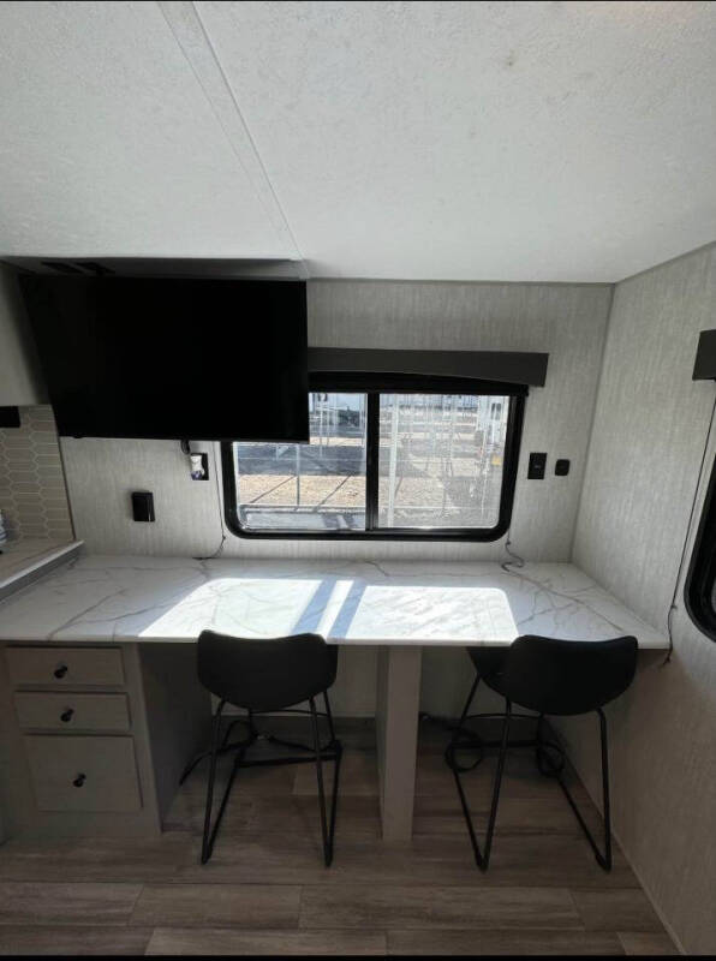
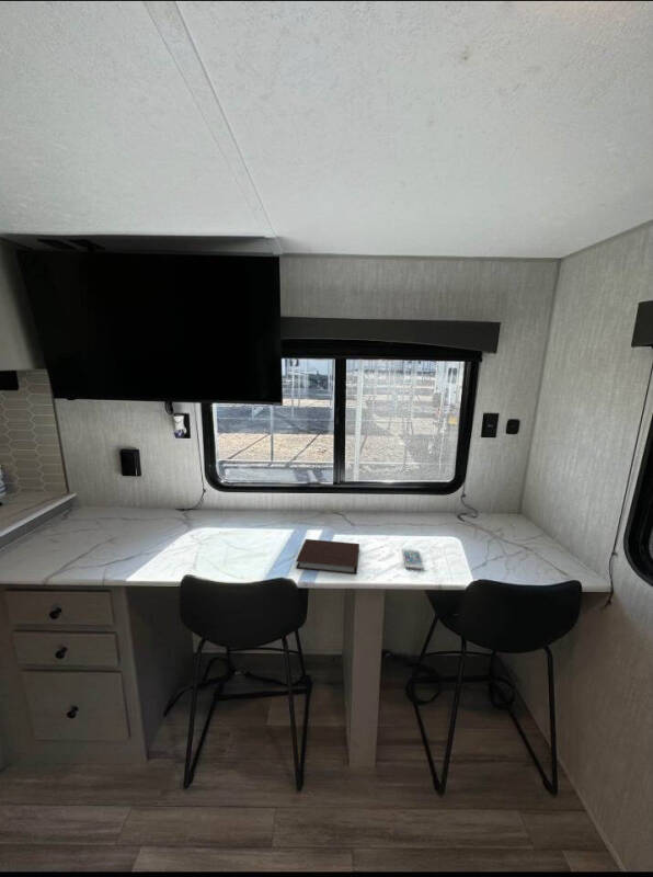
+ notebook (329, 555)
+ smartphone (412, 558)
